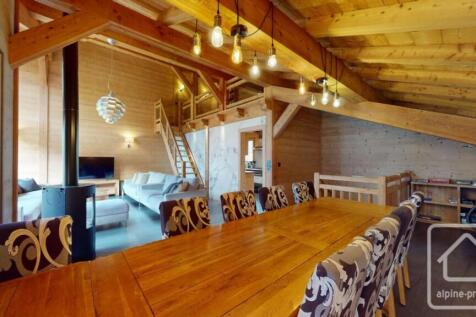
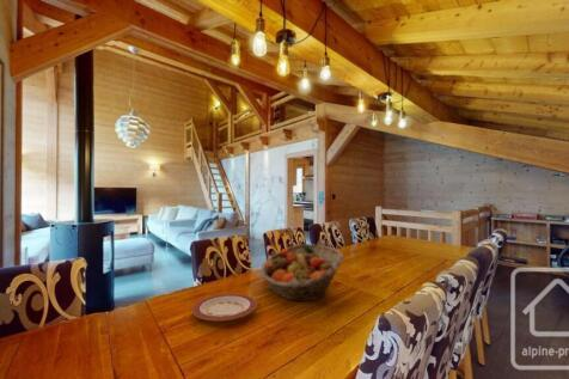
+ fruit basket (300, 269)
+ plate (225, 307)
